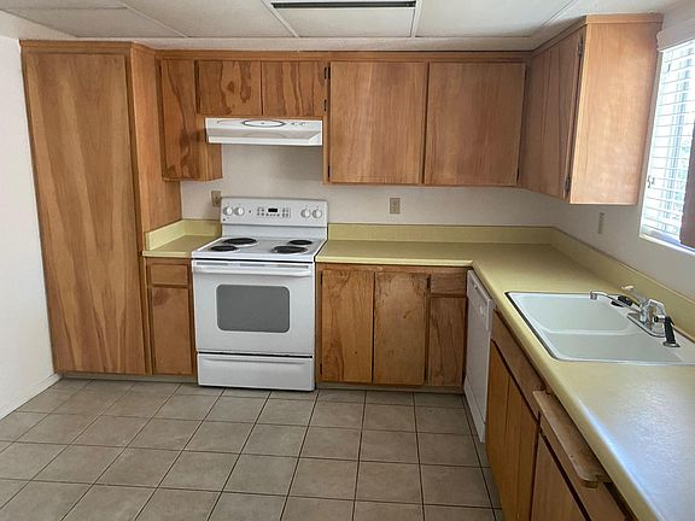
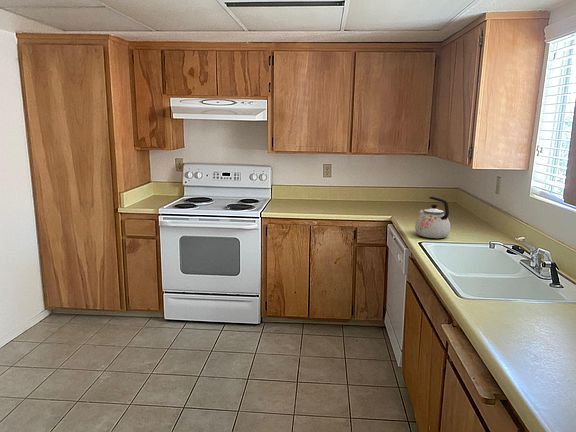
+ kettle (432, 216)
